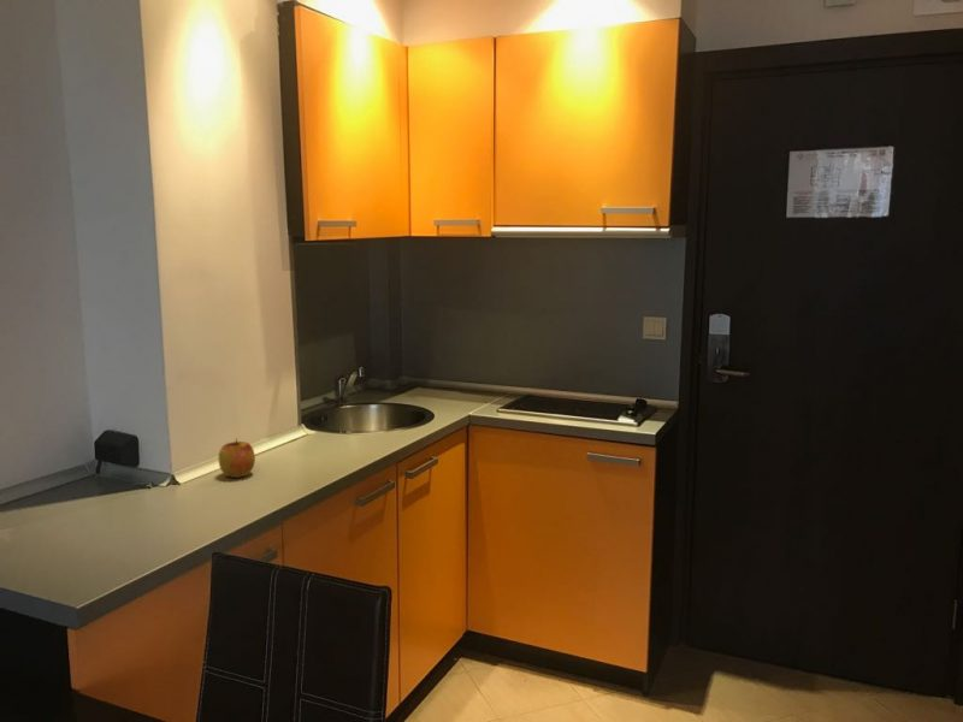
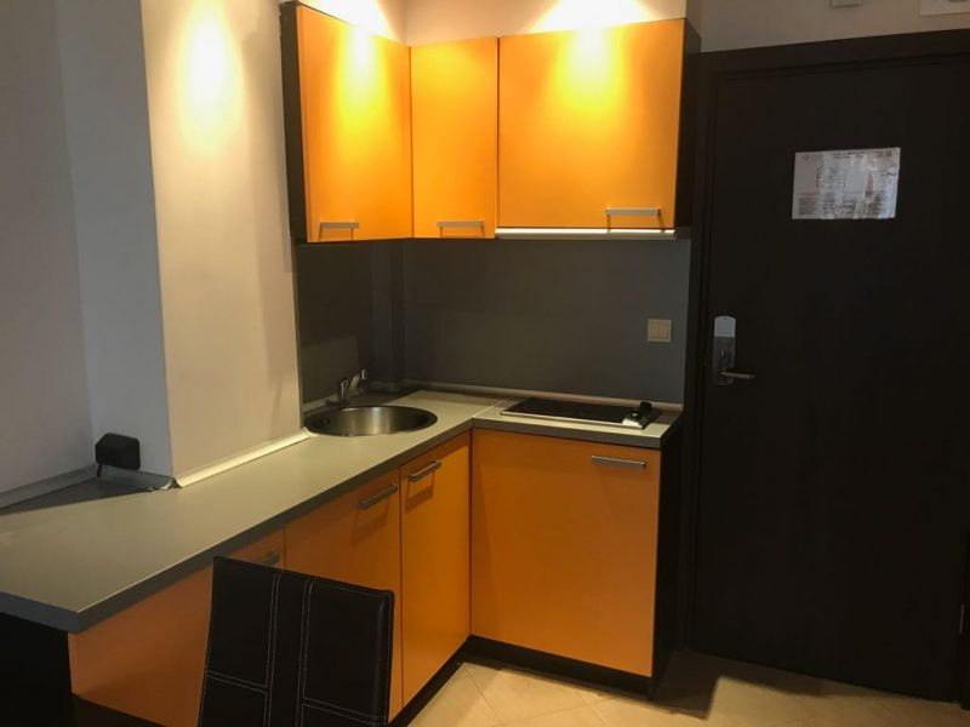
- apple (236, 456)
